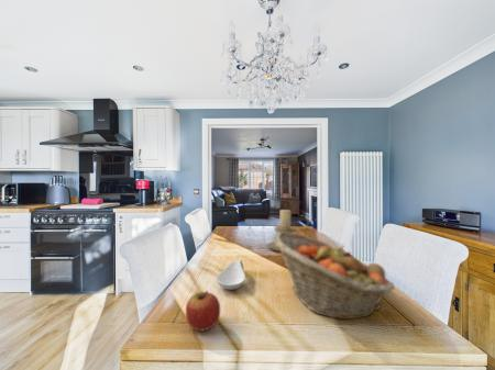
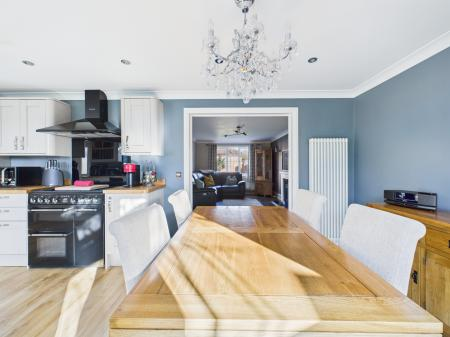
- candle holder (285, 228)
- spoon rest (233, 272)
- apple (202, 309)
- fruit basket (326, 266)
